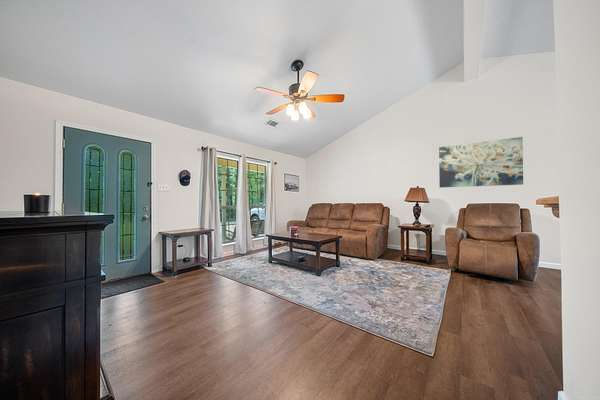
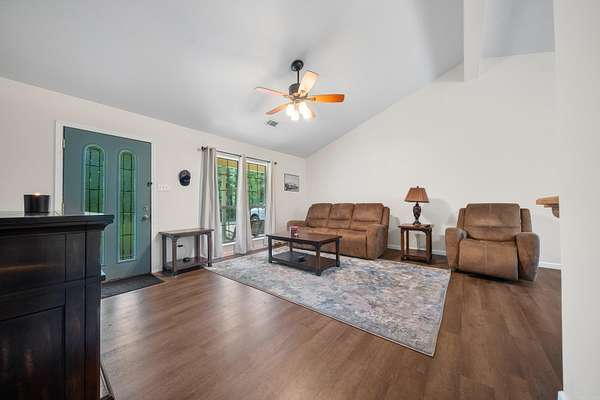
- wall art (477, 164)
